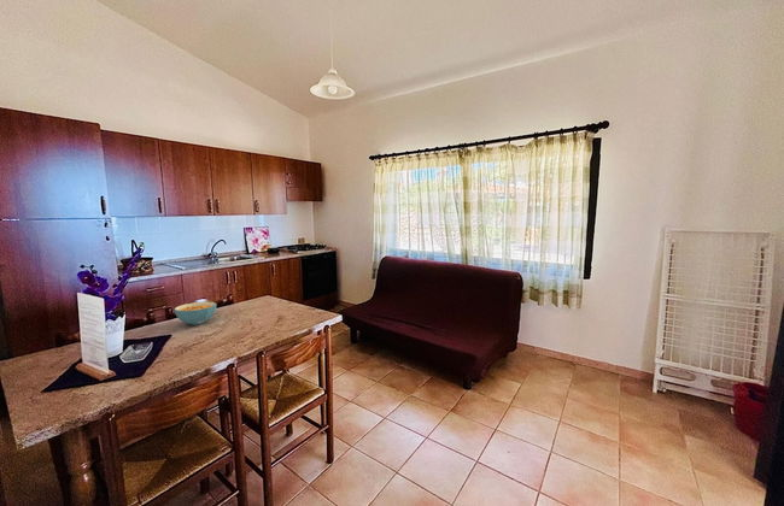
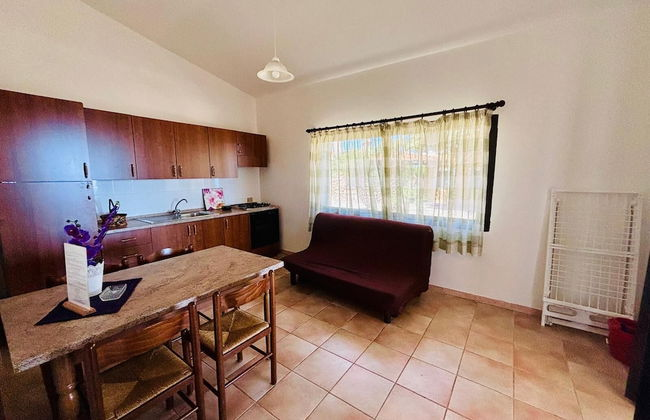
- cereal bowl (197, 314)
